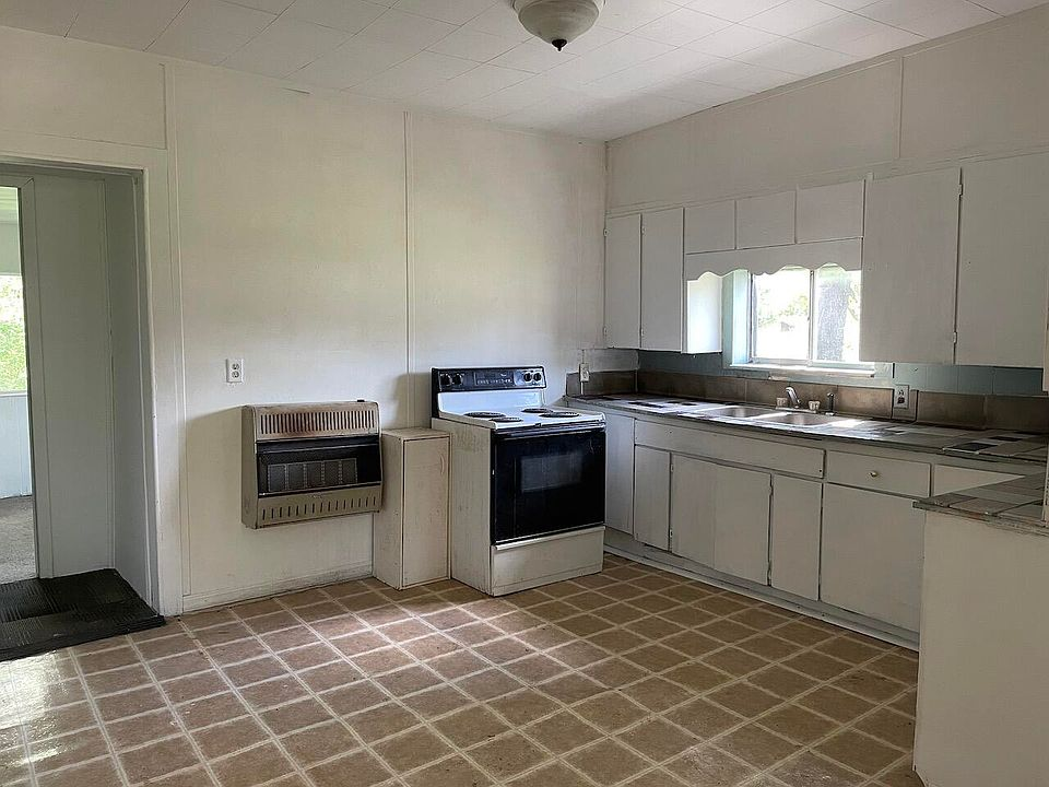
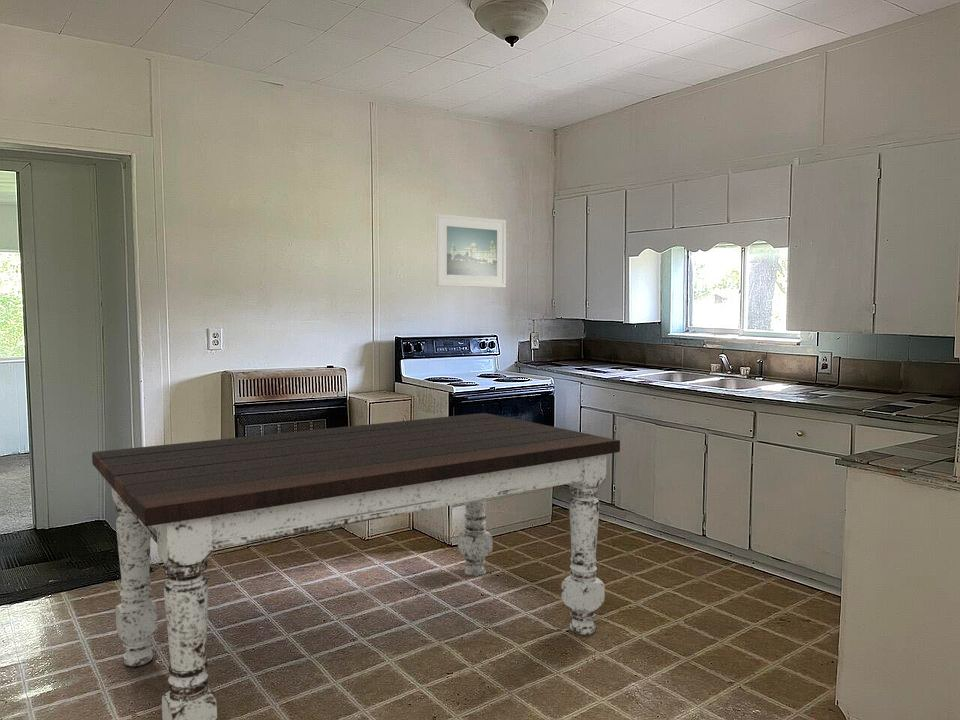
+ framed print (472, 251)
+ dining table (367, 520)
